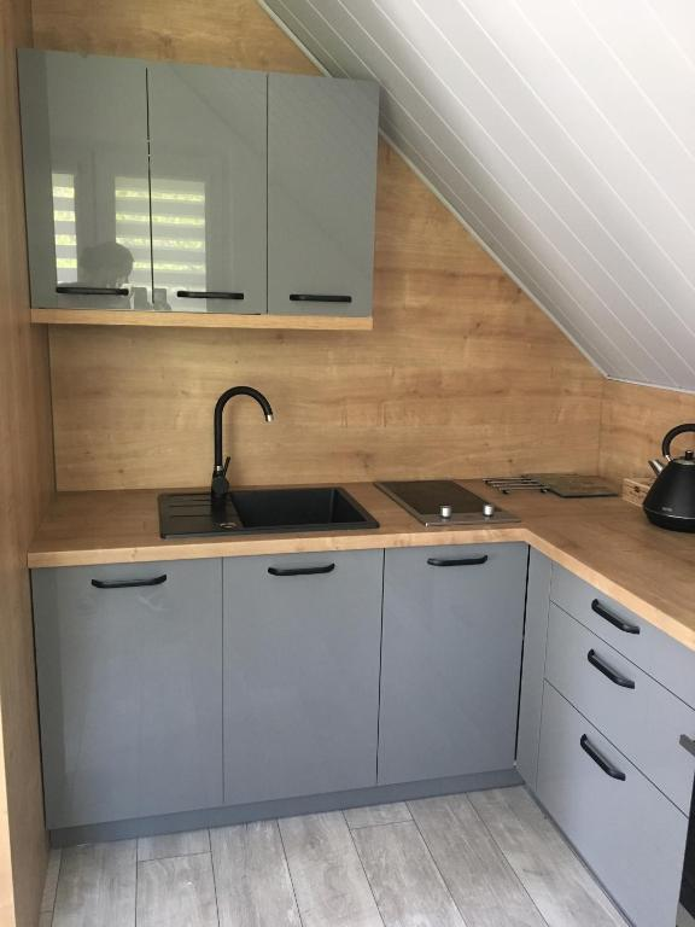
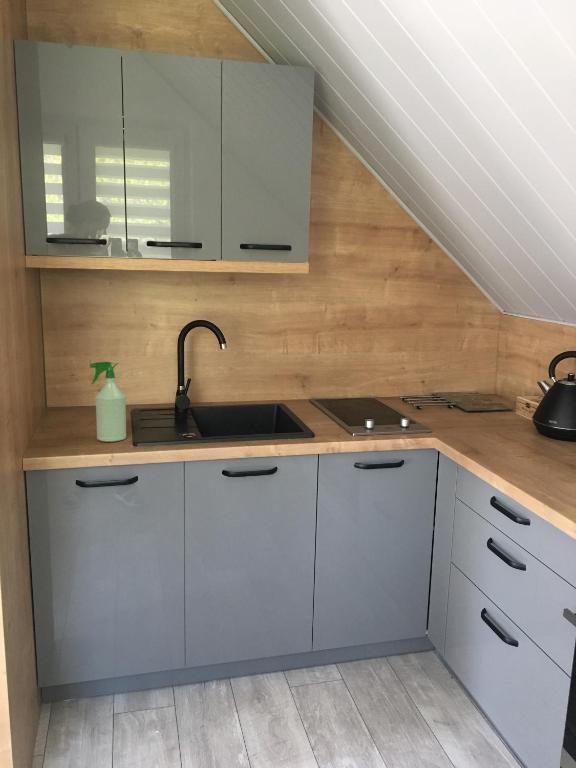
+ spray bottle (110, 400)
